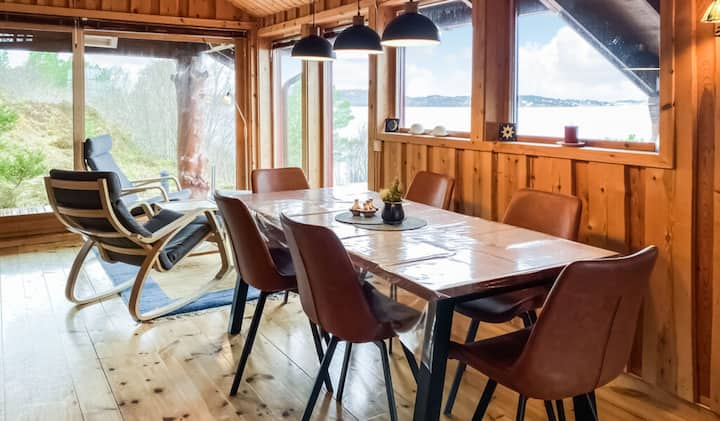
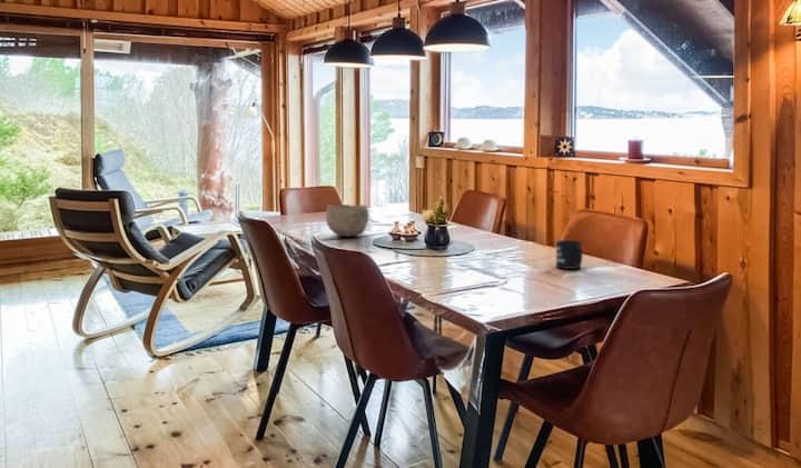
+ mug (571, 255)
+ bowl (347, 220)
